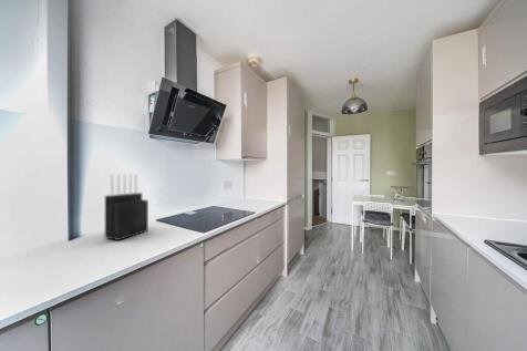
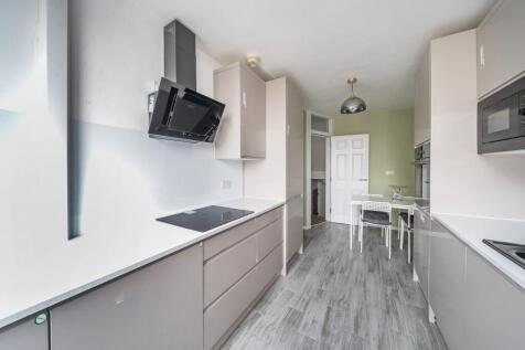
- knife block (128, 204)
